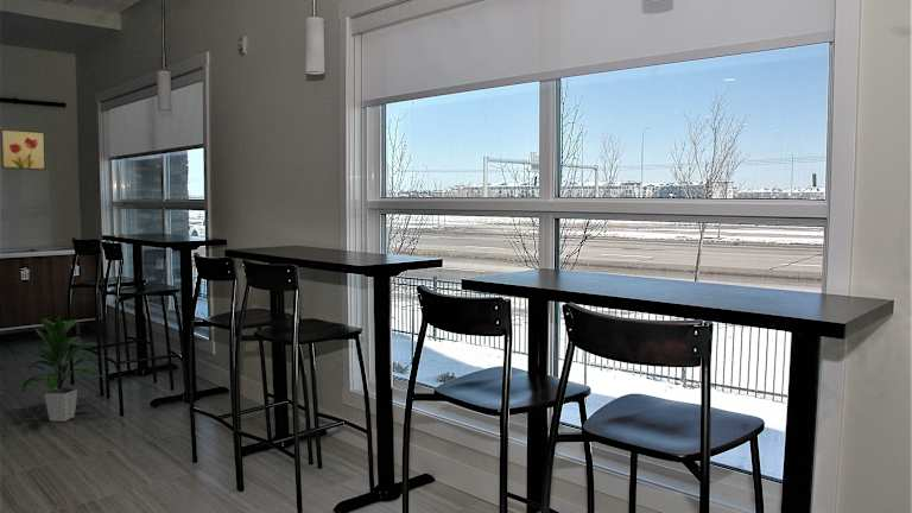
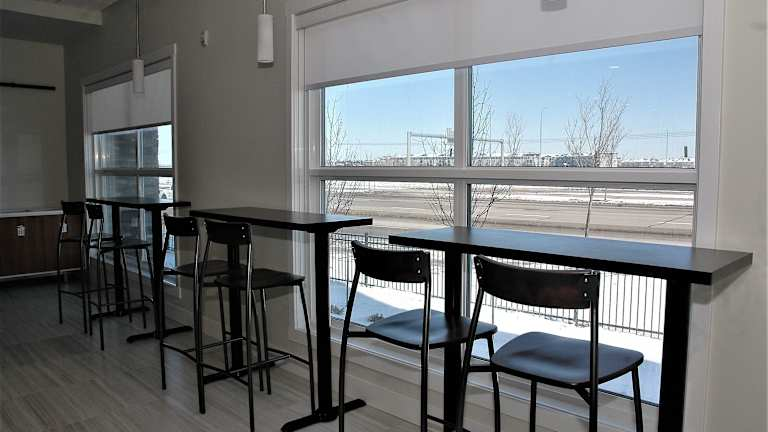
- indoor plant (58, 366)
- wall art (23, 150)
